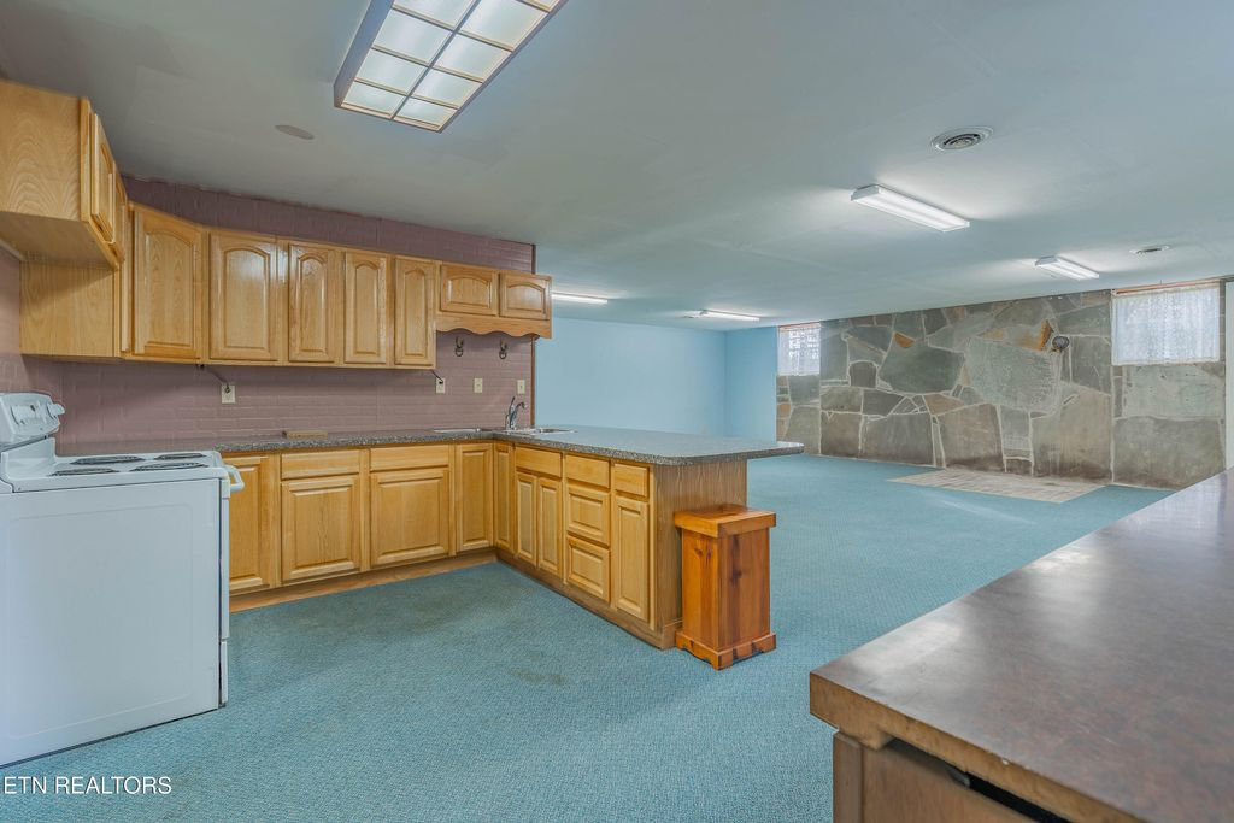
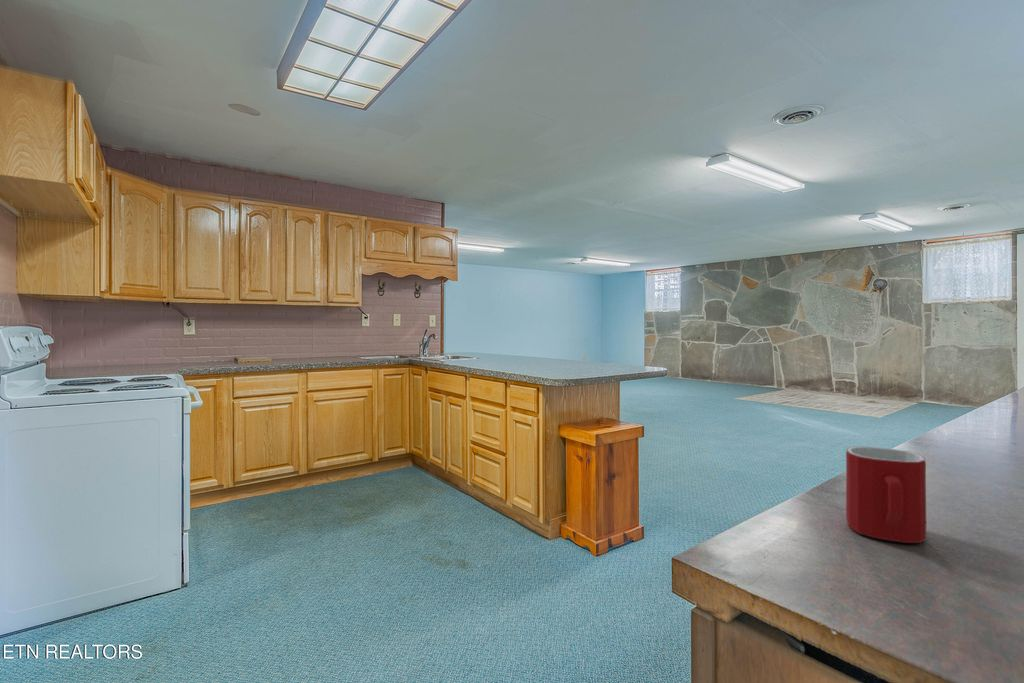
+ mug (886, 495)
